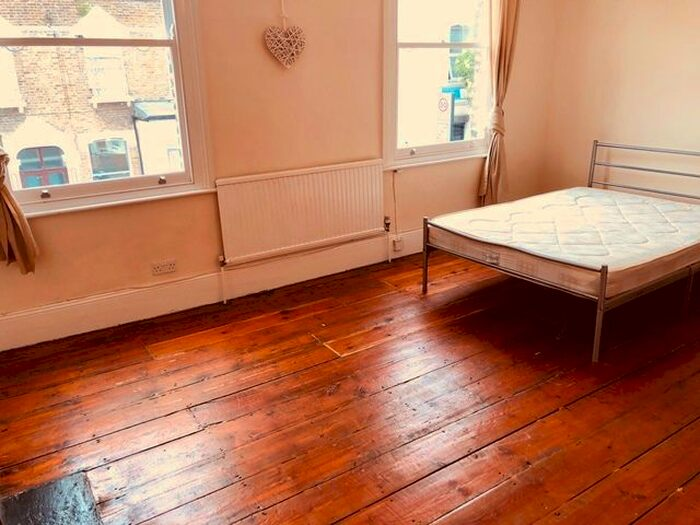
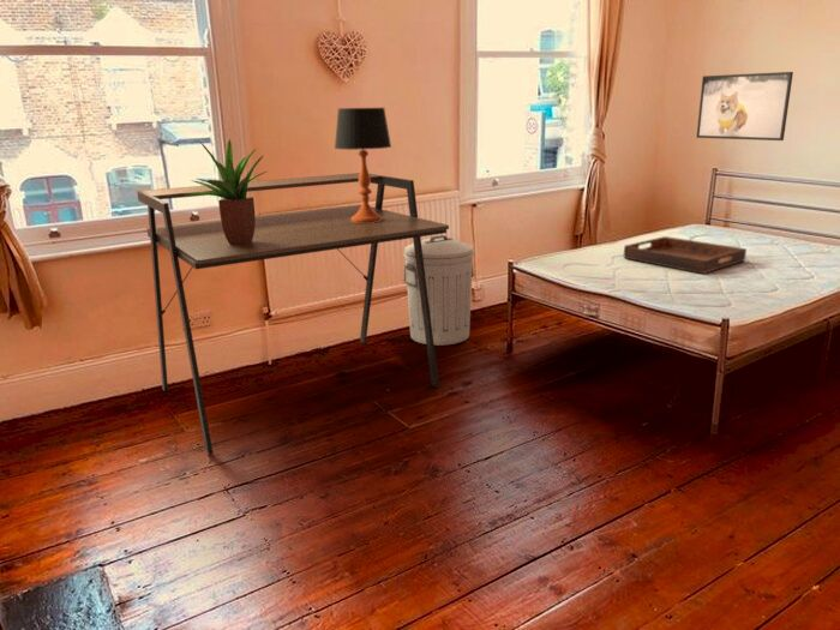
+ potted plant (227, 192)
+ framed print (740, 107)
+ table lamp (364, 164)
+ serving tray (682, 253)
+ trash can (439, 287)
+ desk (294, 254)
